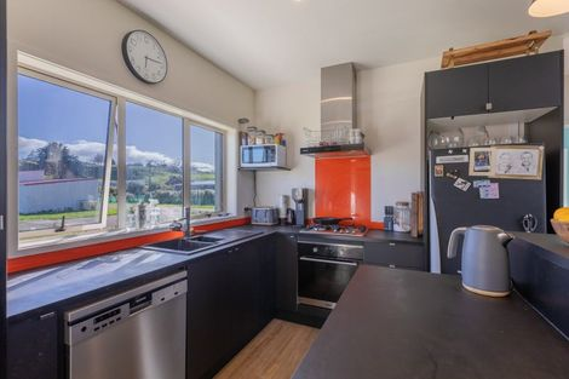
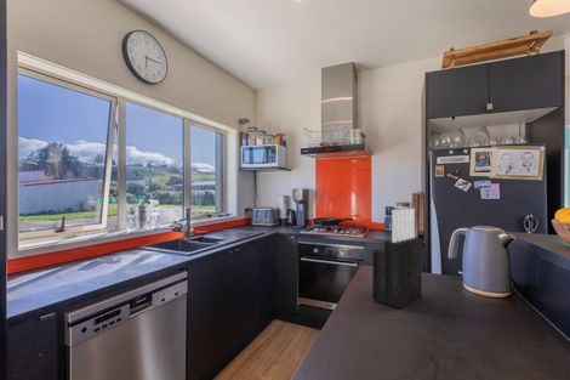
+ knife block (394, 253)
